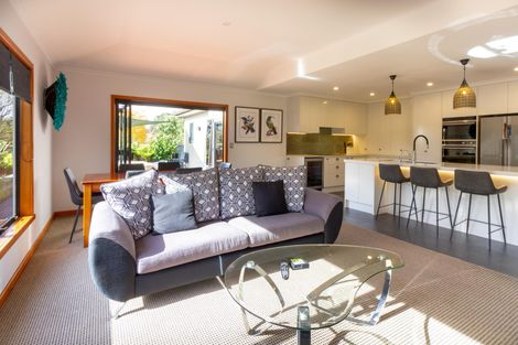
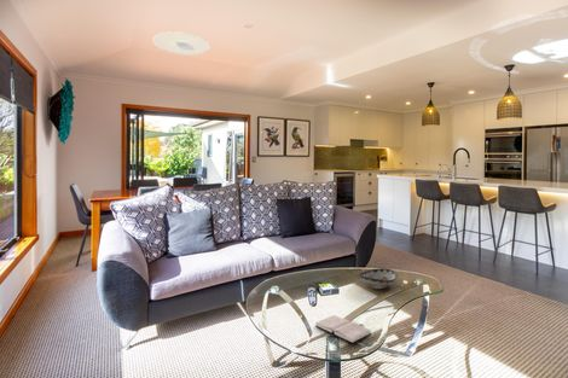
+ ceiling light (181, 41)
+ decorative bowl (377, 279)
+ hardback book (342, 327)
